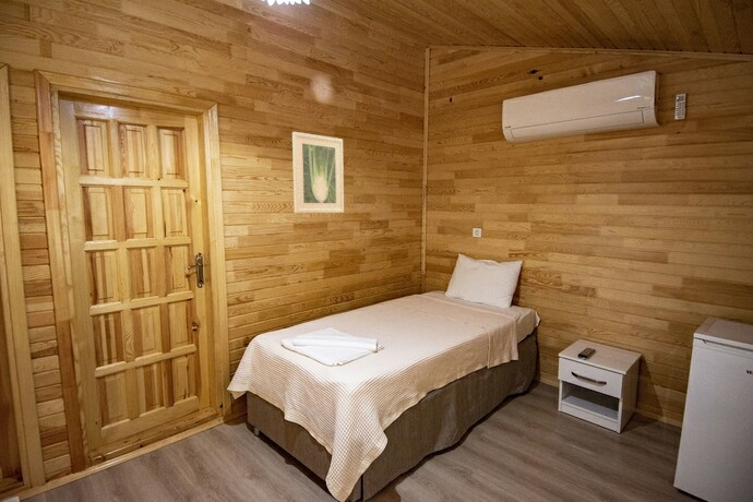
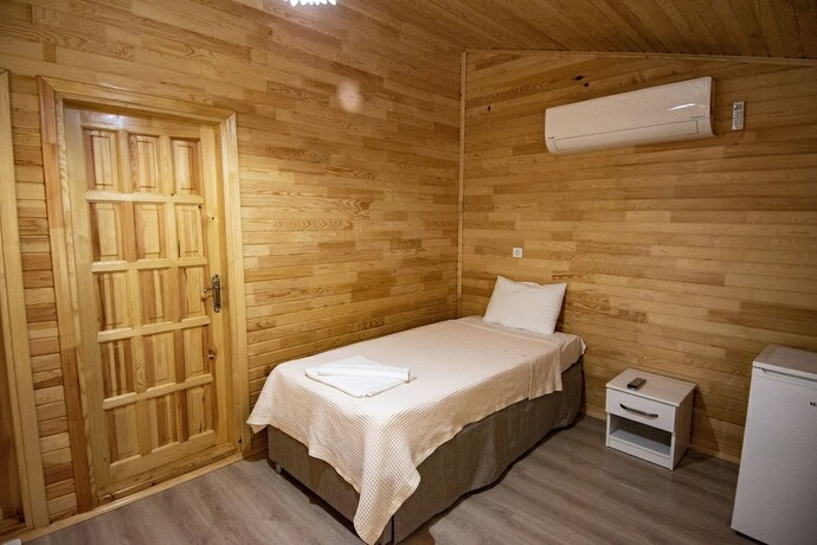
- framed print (319, 175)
